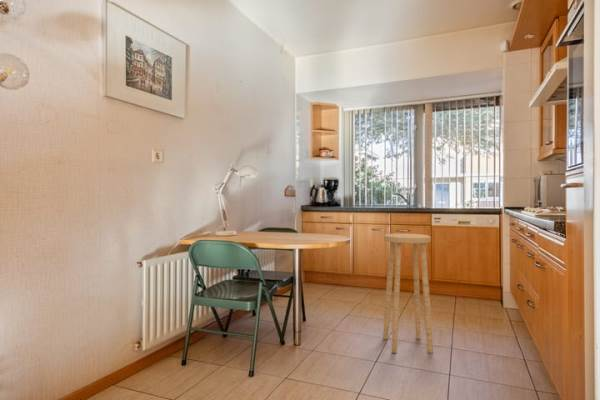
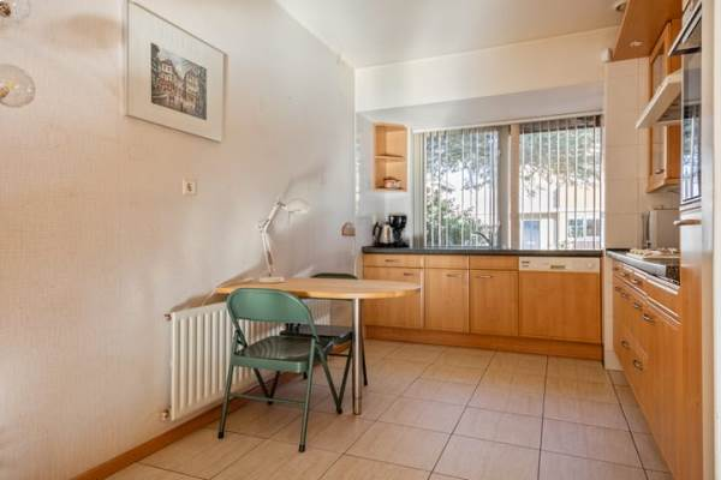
- stool (399, 290)
